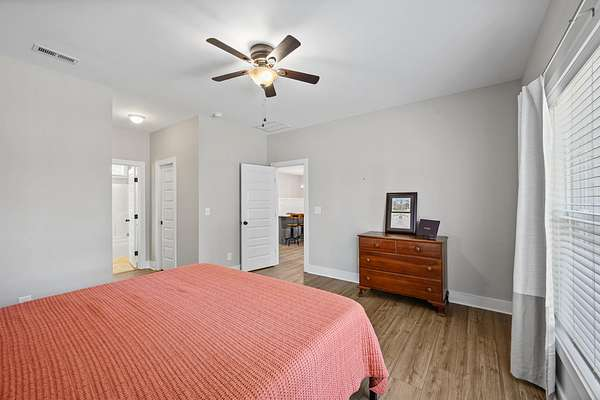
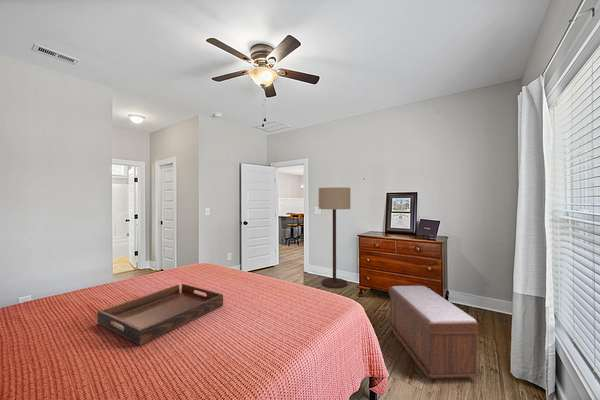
+ serving tray (165, 307)
+ bench (426, 325)
+ floor lamp (334, 236)
